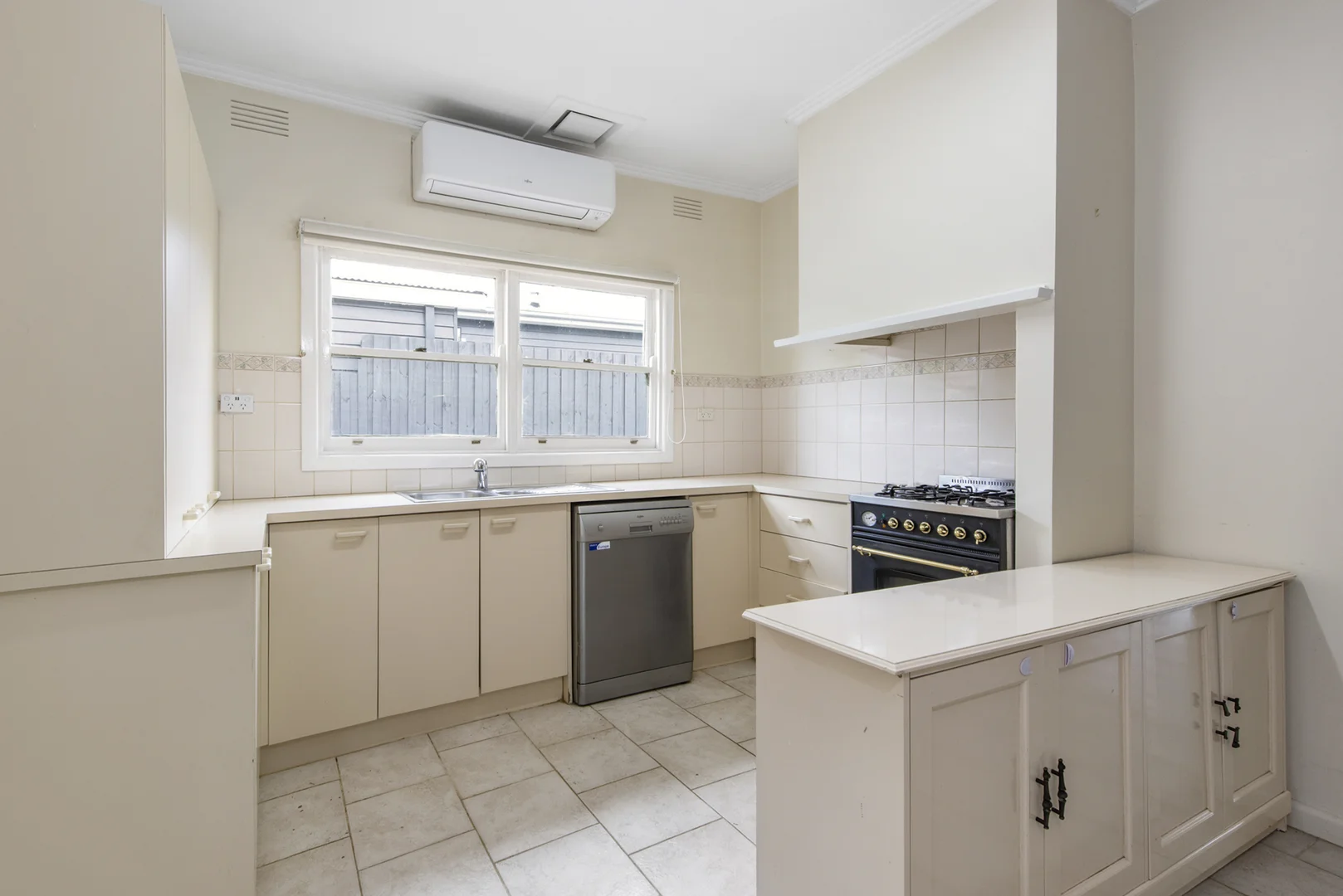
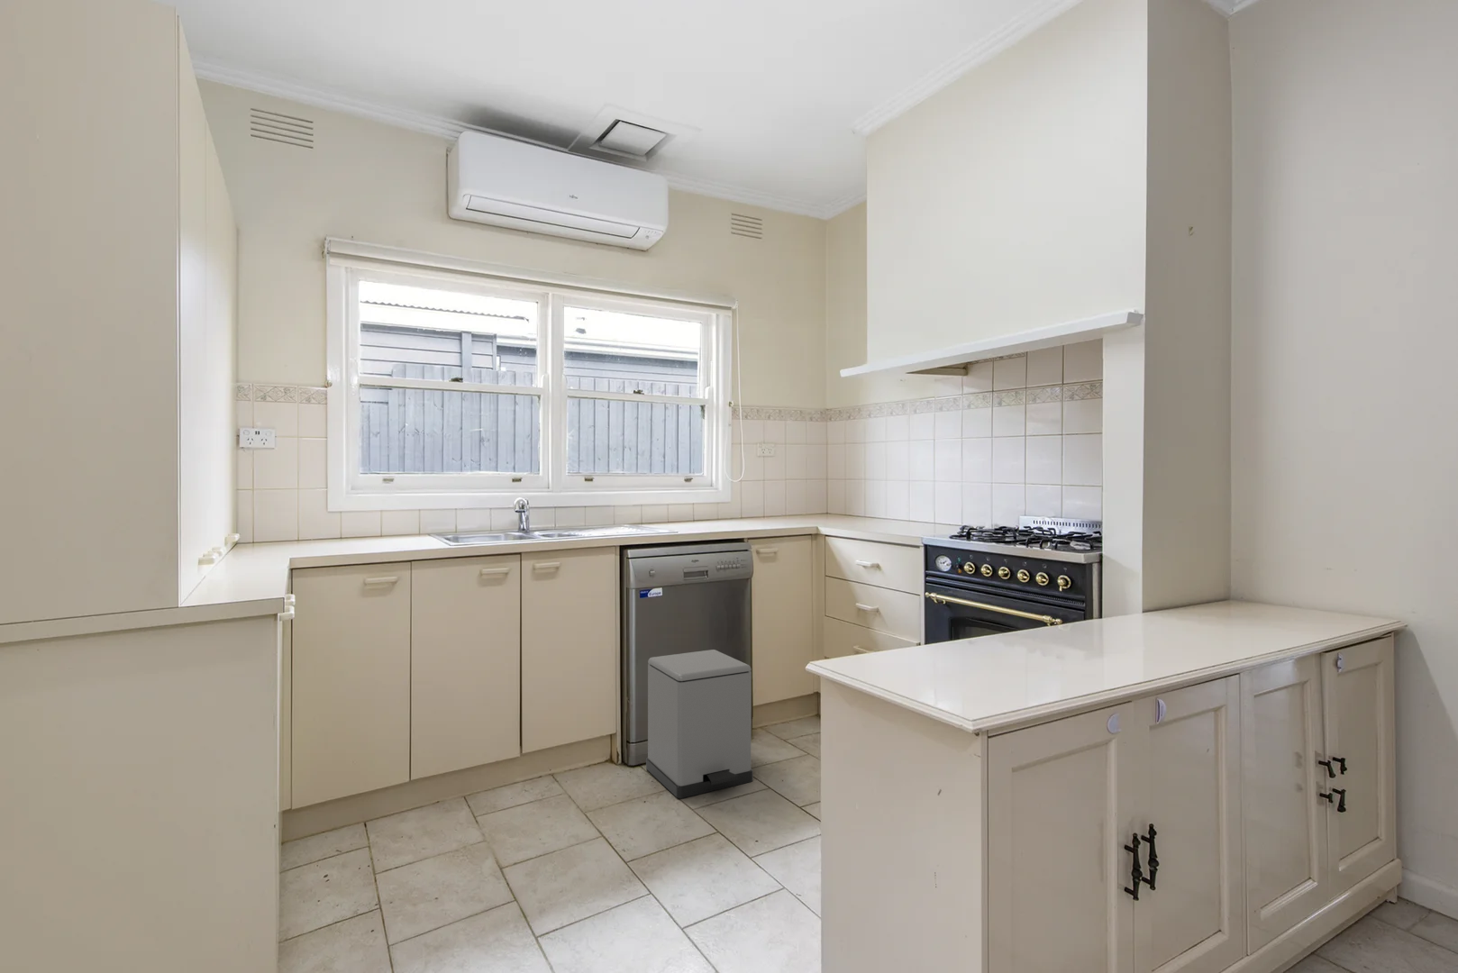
+ trash can (702, 720)
